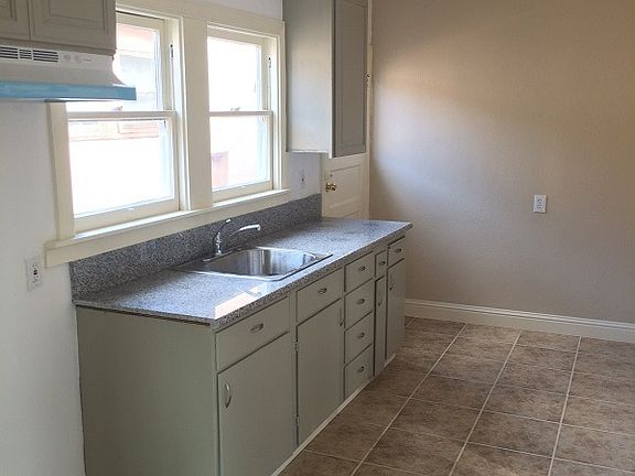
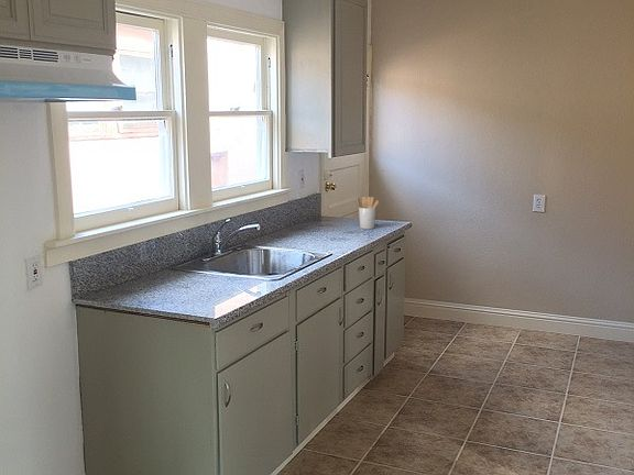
+ utensil holder (367, 211)
